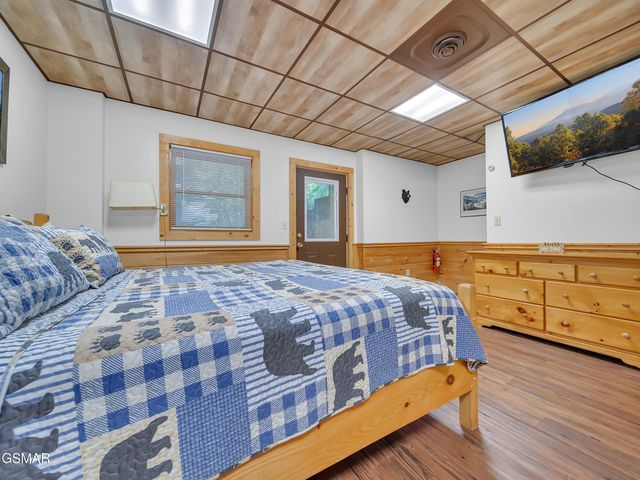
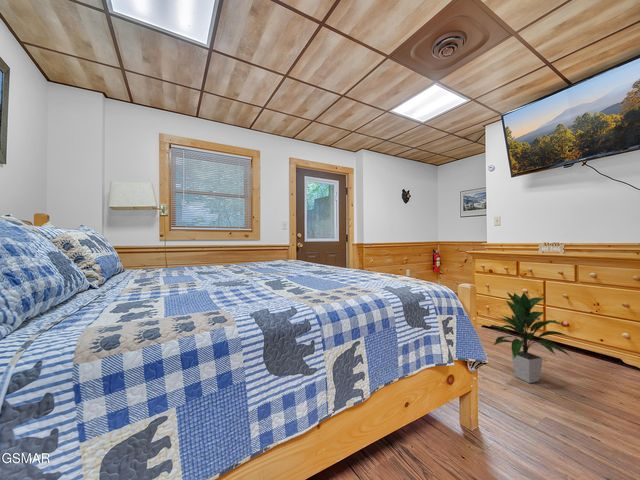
+ indoor plant (524, 333)
